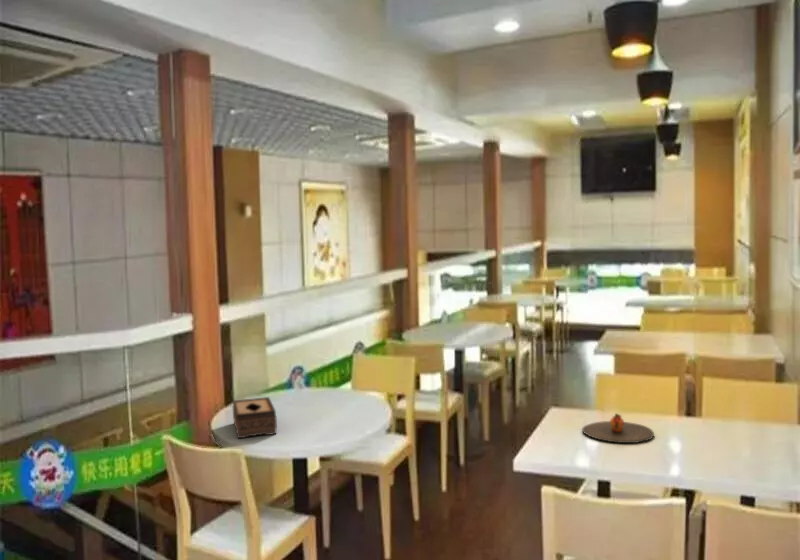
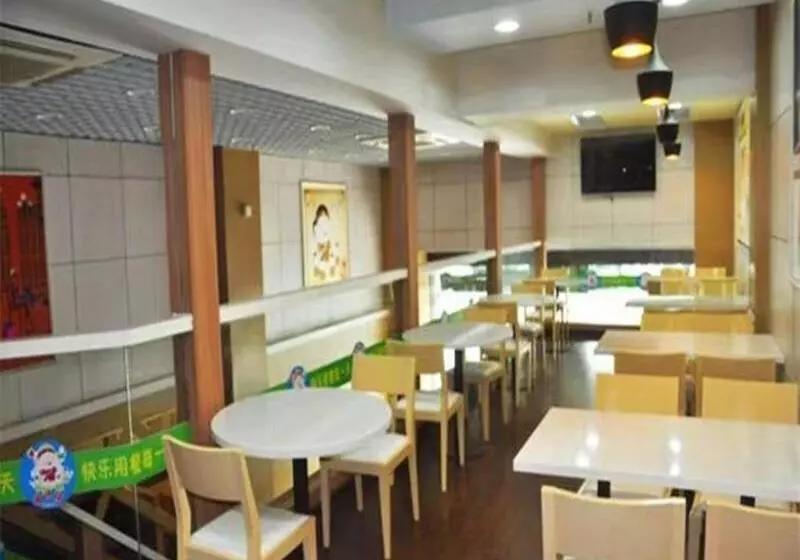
- plate (617, 423)
- tissue box (253, 416)
